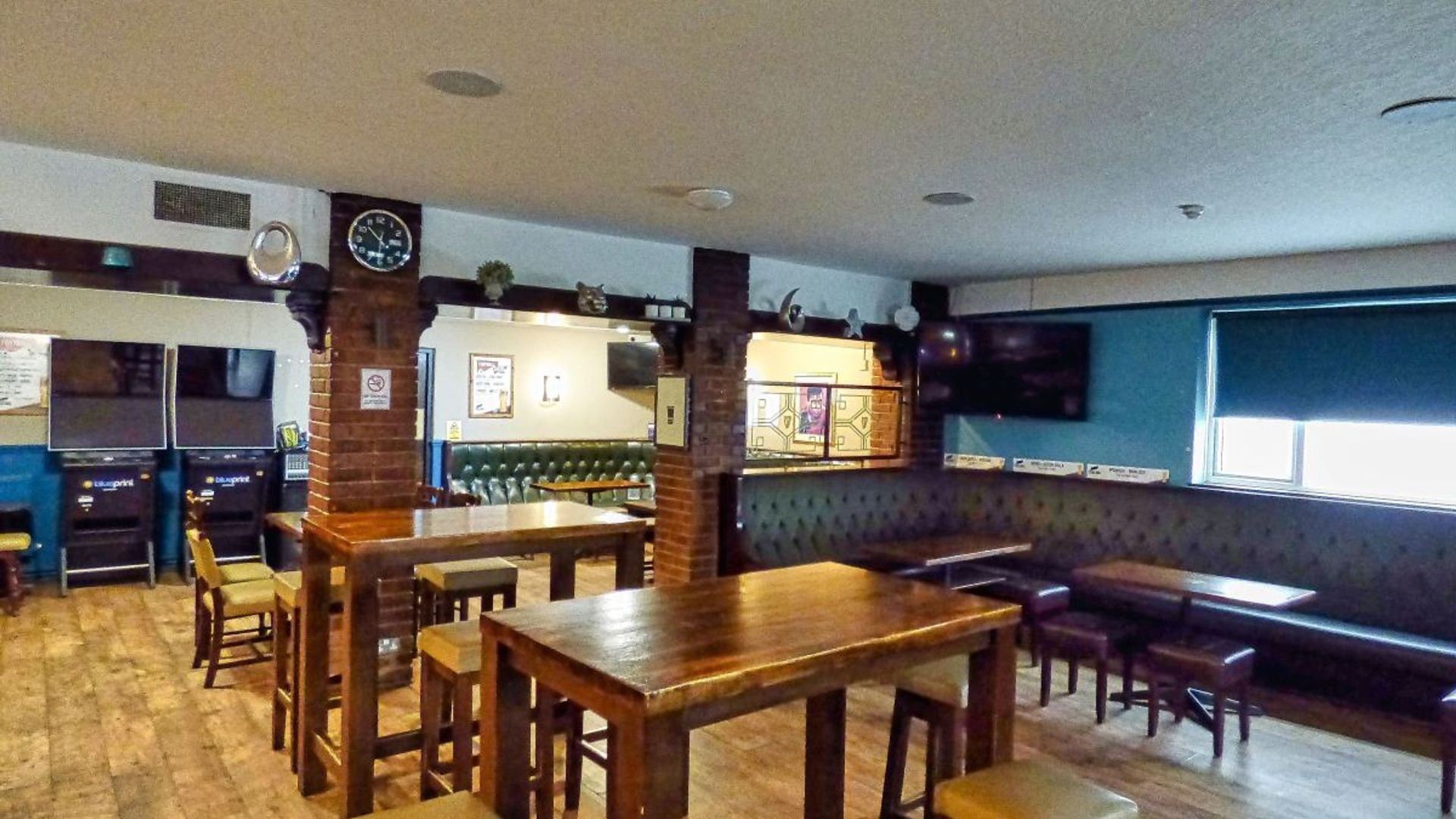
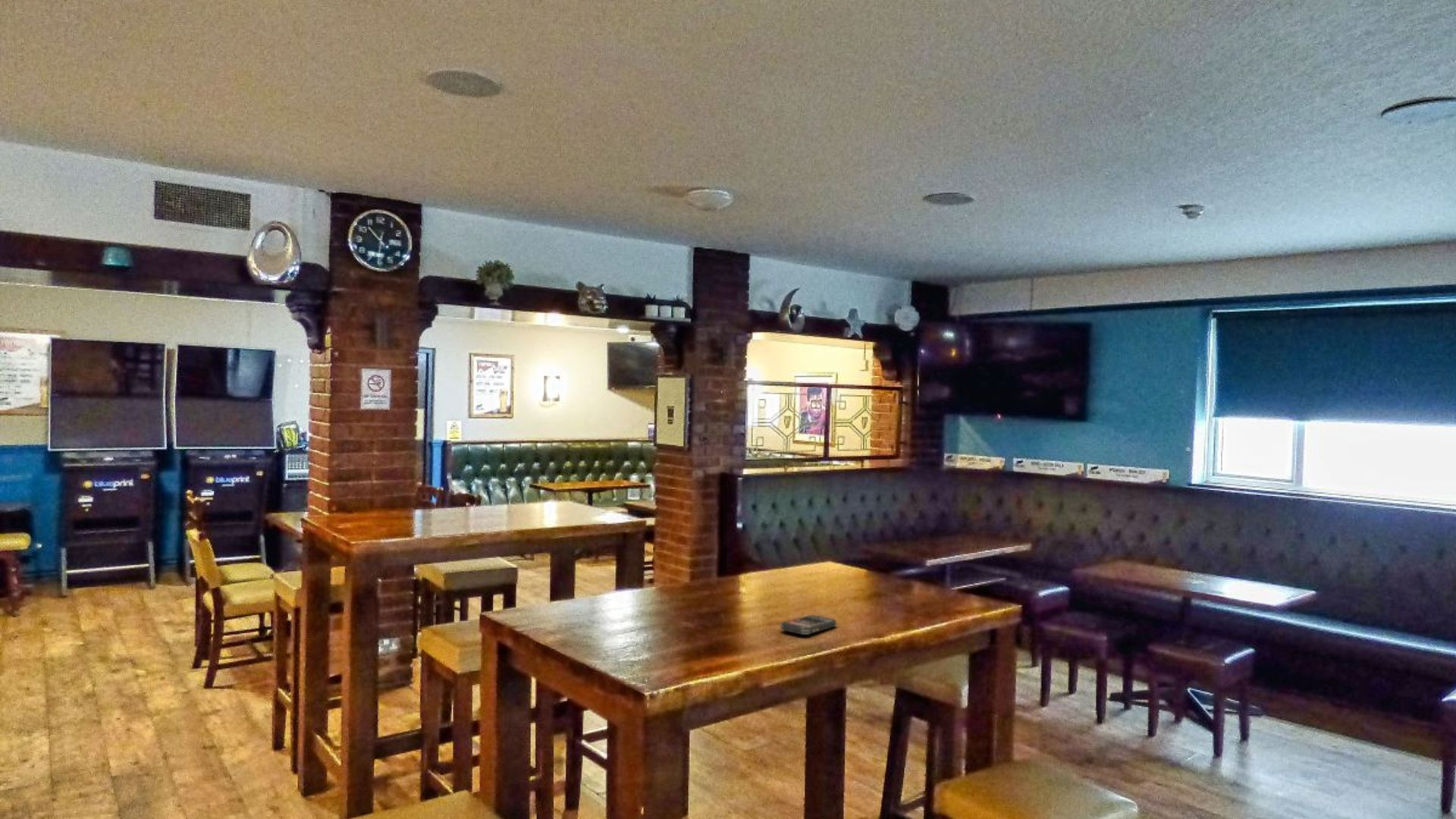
+ smartphone (808, 624)
